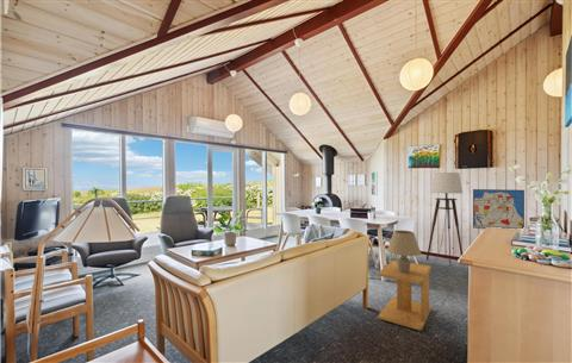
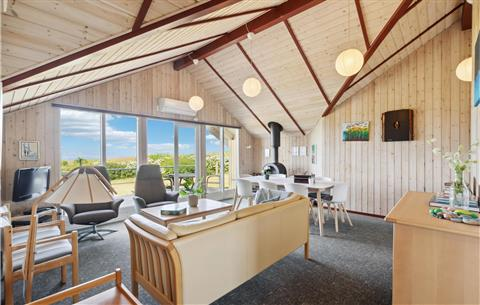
- floor lamp (444, 219)
- side table (405, 292)
- wall art (497, 209)
- table lamp (403, 251)
